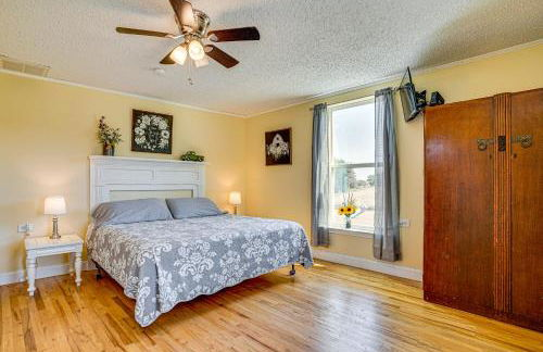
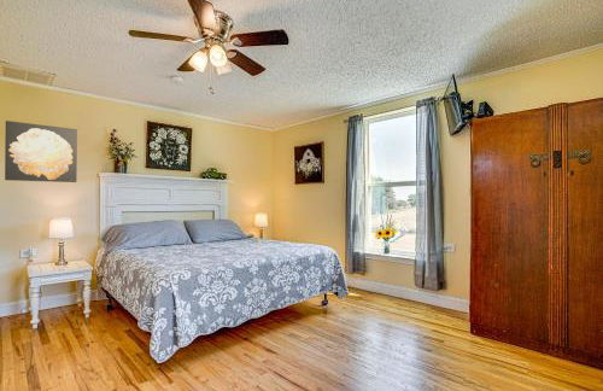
+ wall art (42, 153)
